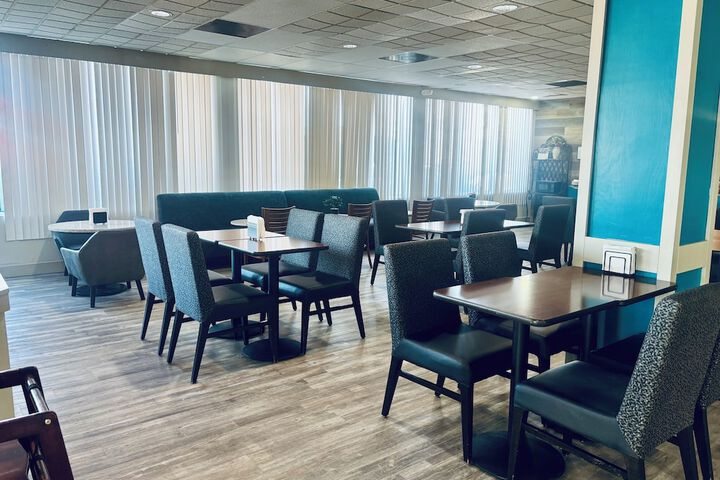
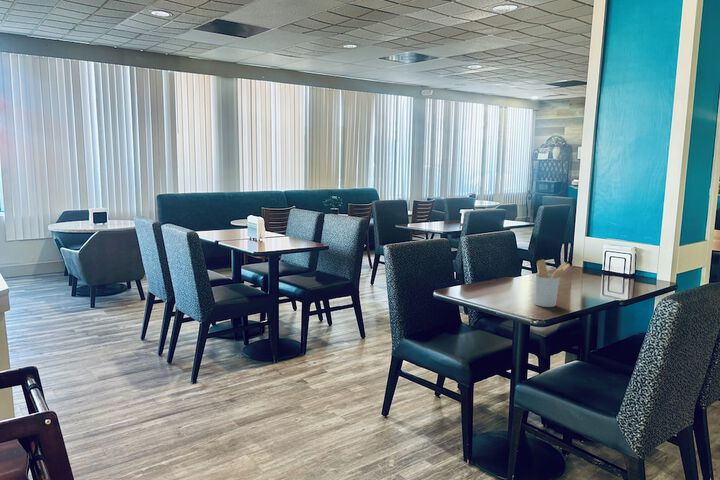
+ utensil holder (551, 283)
